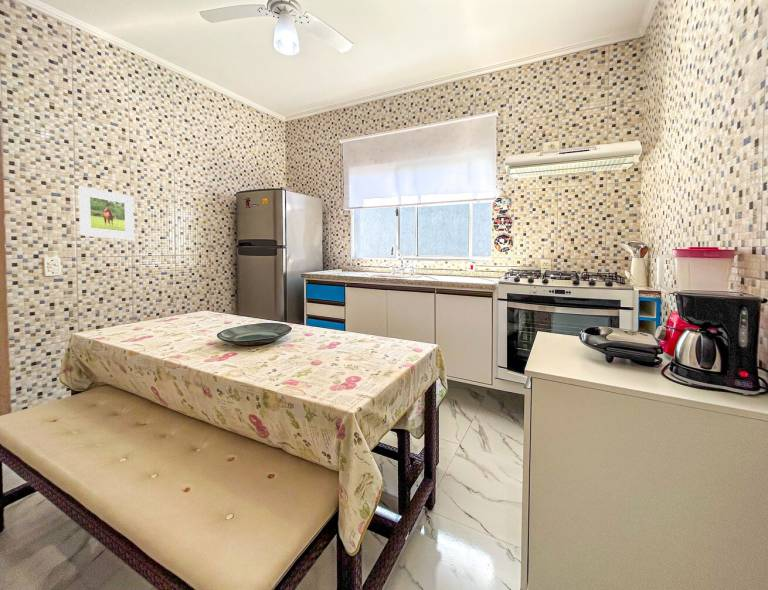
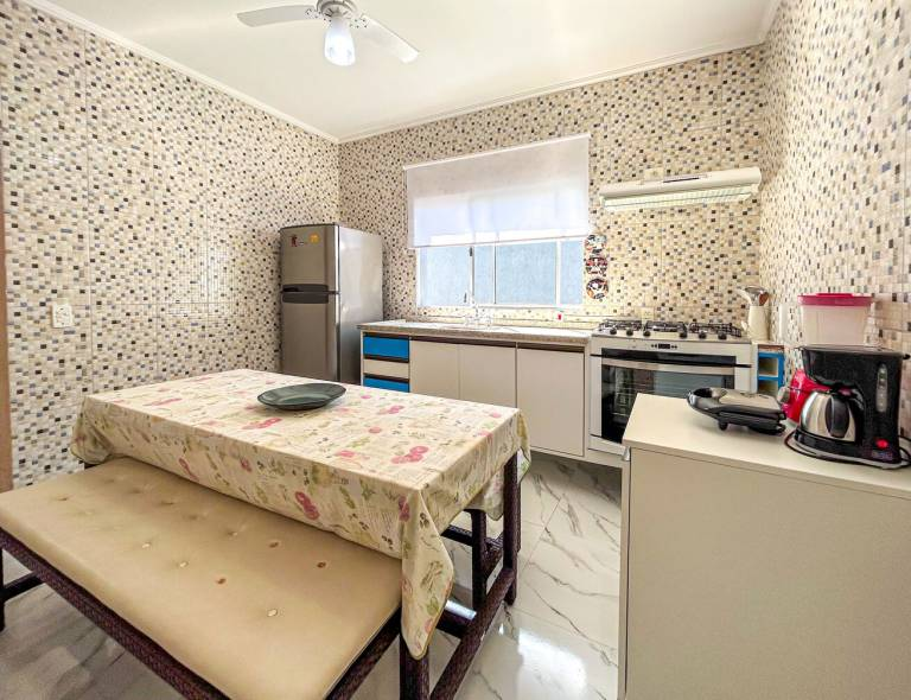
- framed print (107, 214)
